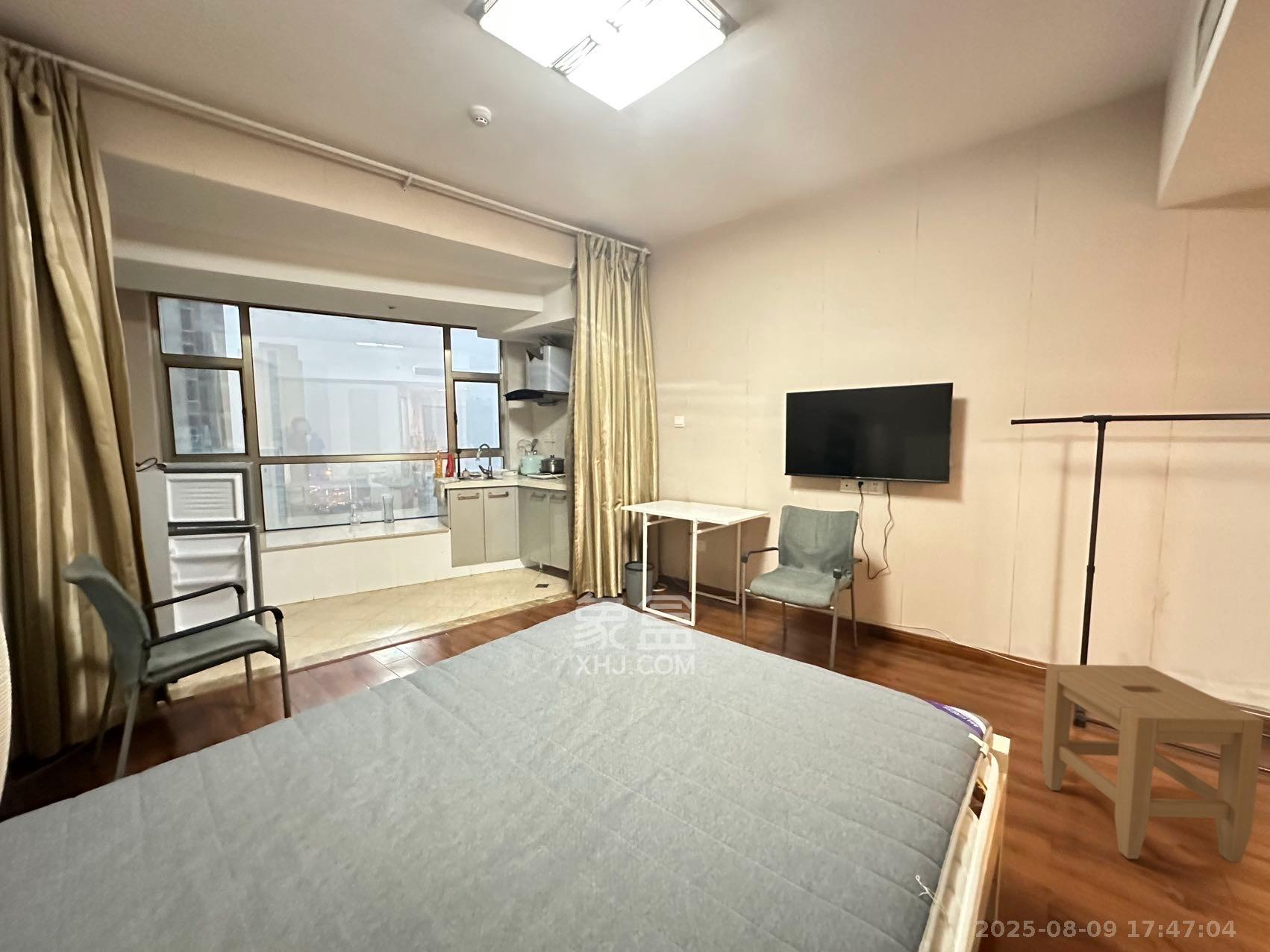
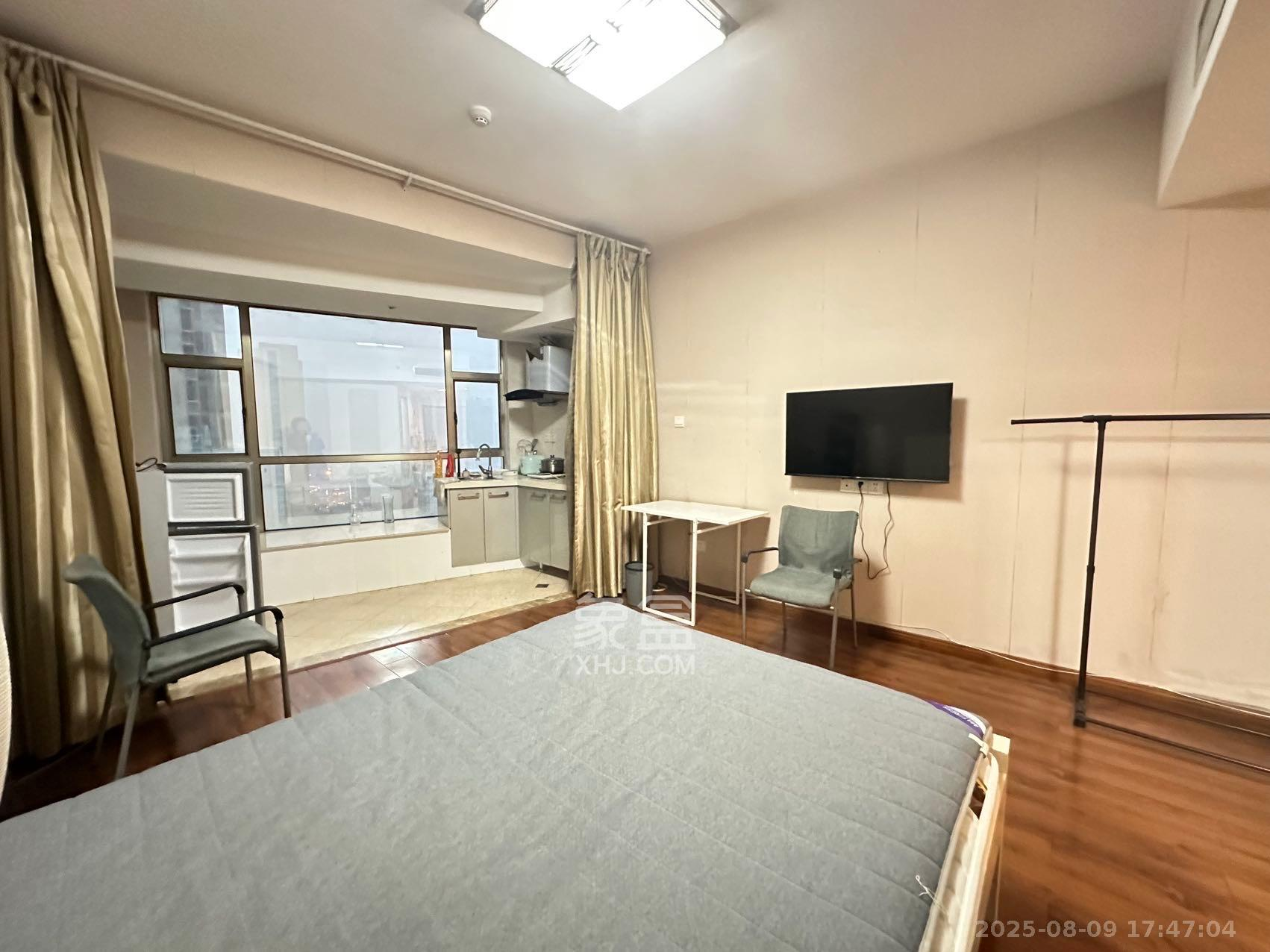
- stool (1138, 754)
